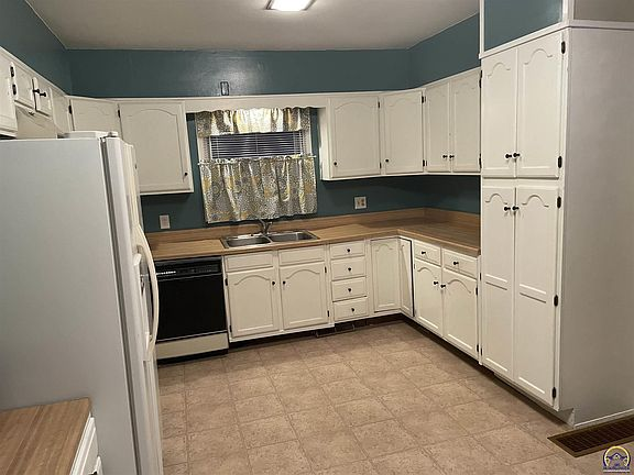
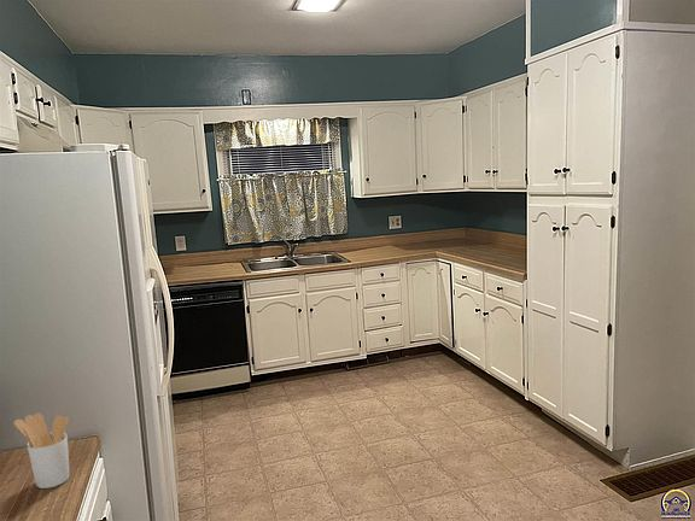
+ utensil holder (42, 447)
